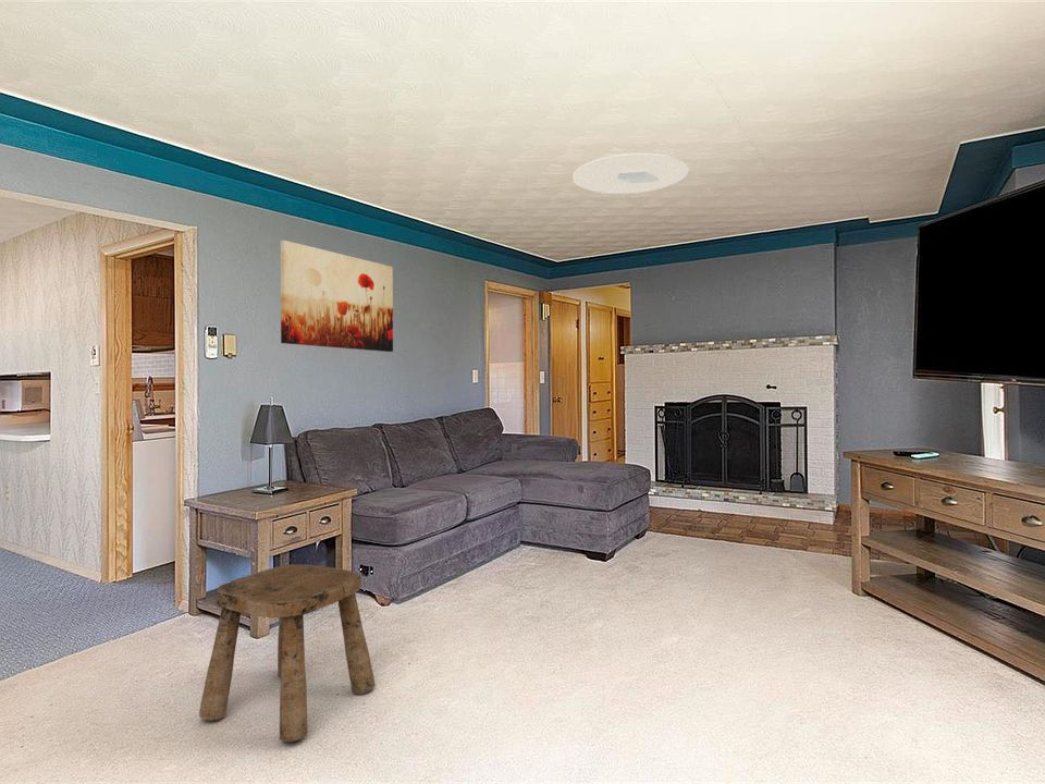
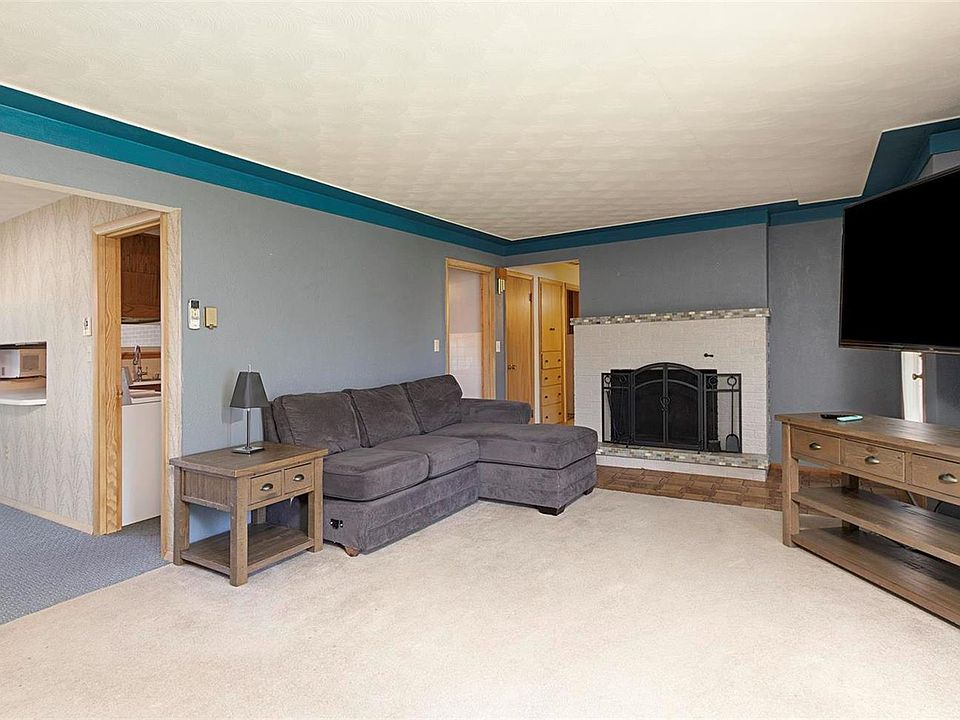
- wall art (342, 301)
- stool (291, 641)
- ceiling light (629, 170)
